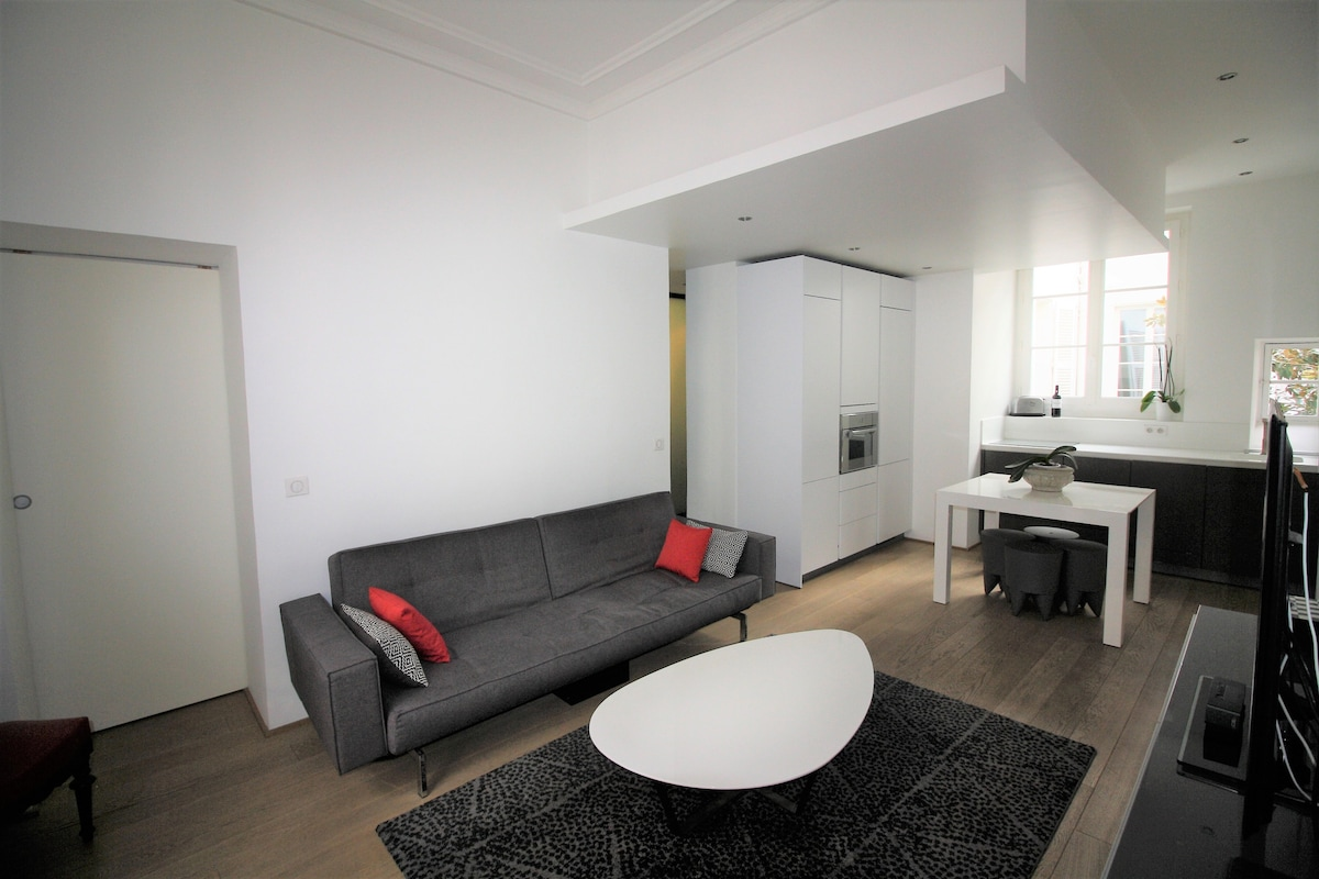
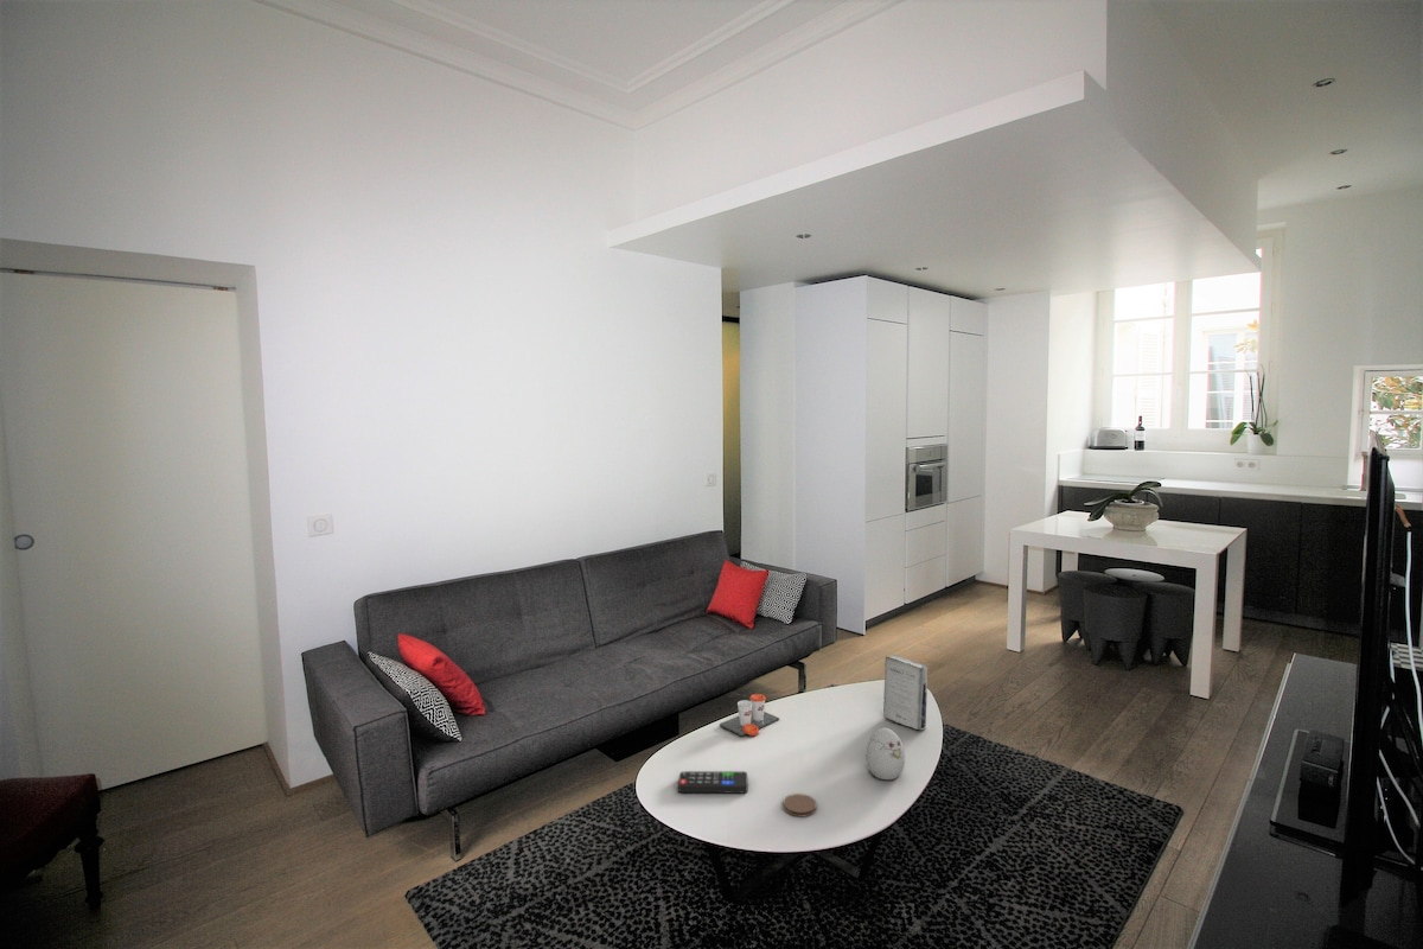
+ decorative egg (885, 751)
+ cup (752, 712)
+ remote control (713, 781)
+ book (905, 692)
+ coaster (799, 804)
